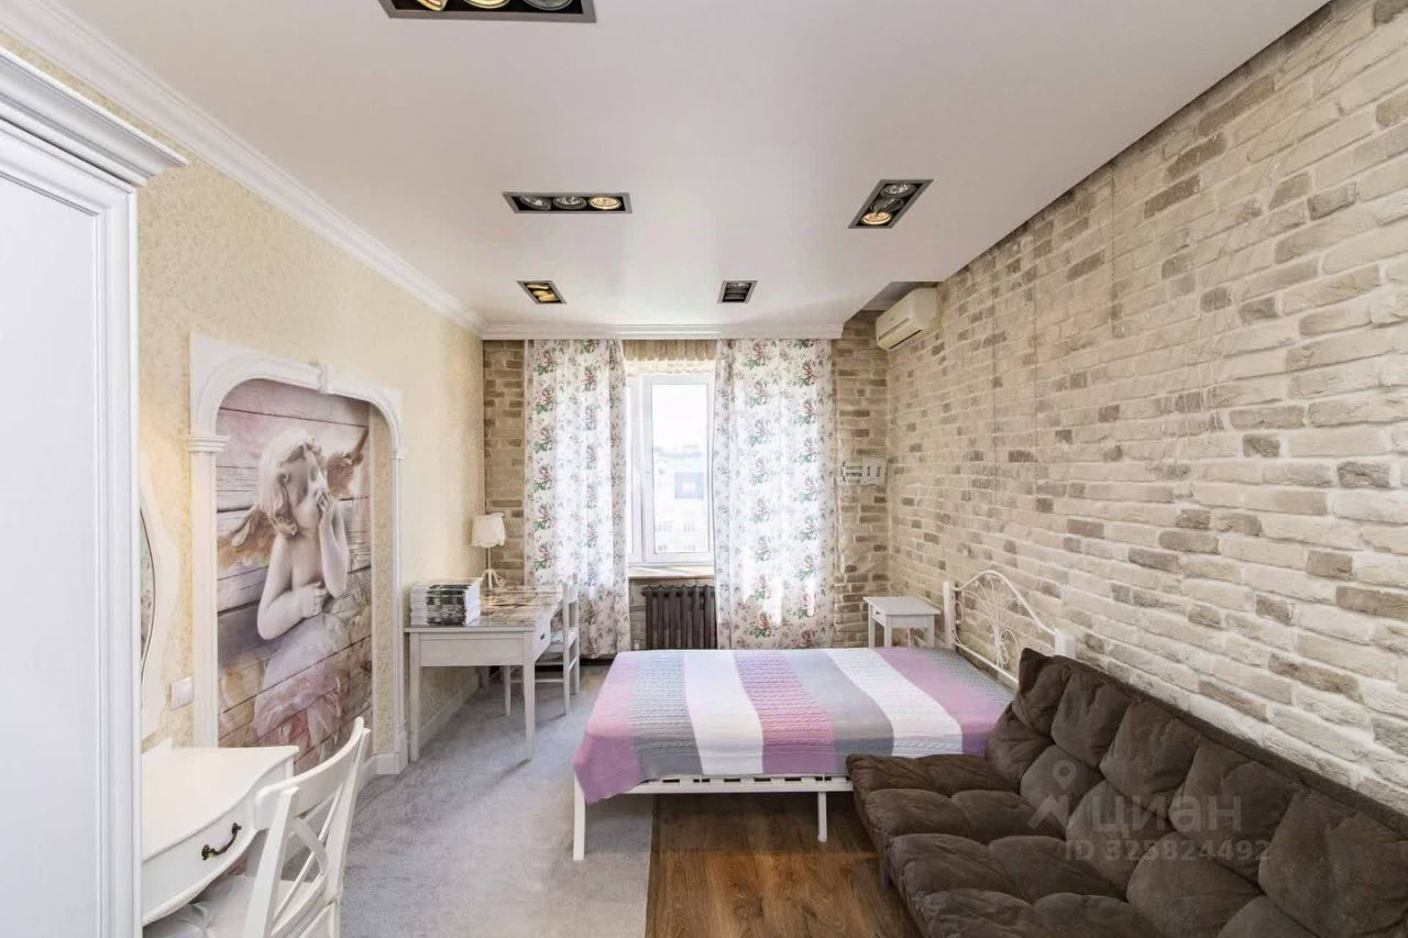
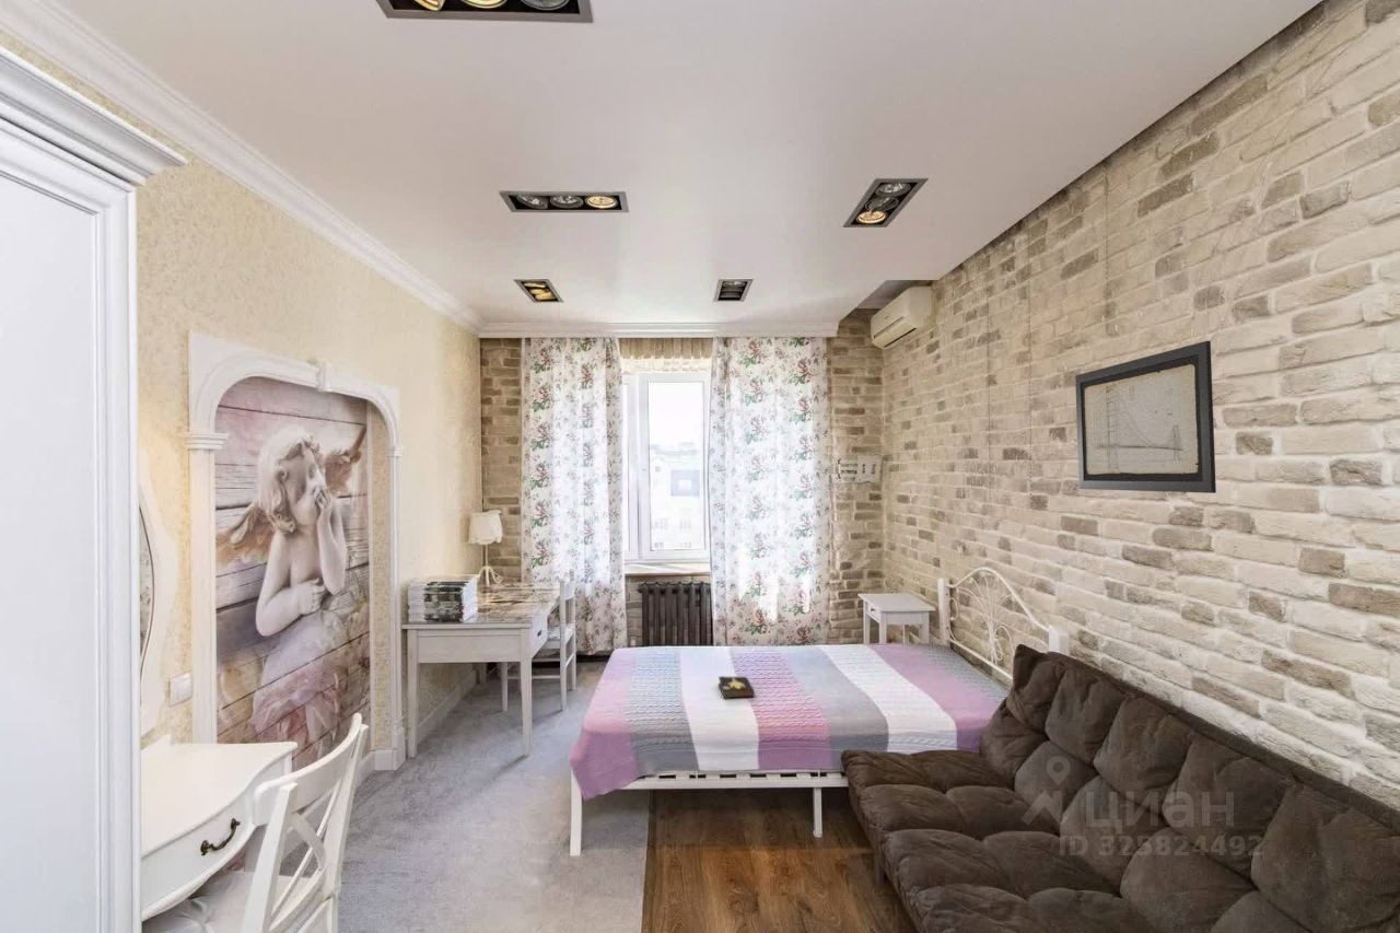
+ hardback book (735, 686)
+ wall art (1134, 425)
